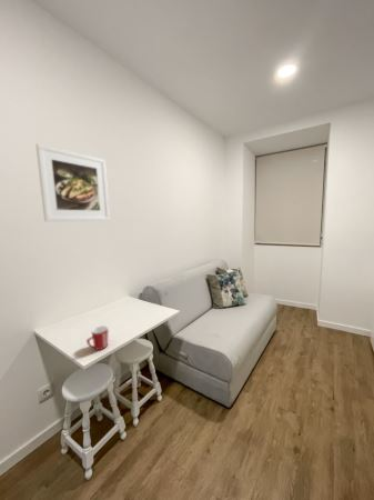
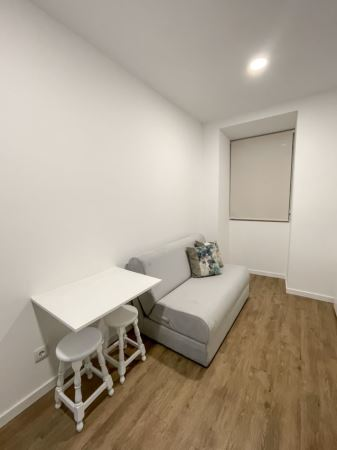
- mug (97, 339)
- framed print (78, 187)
